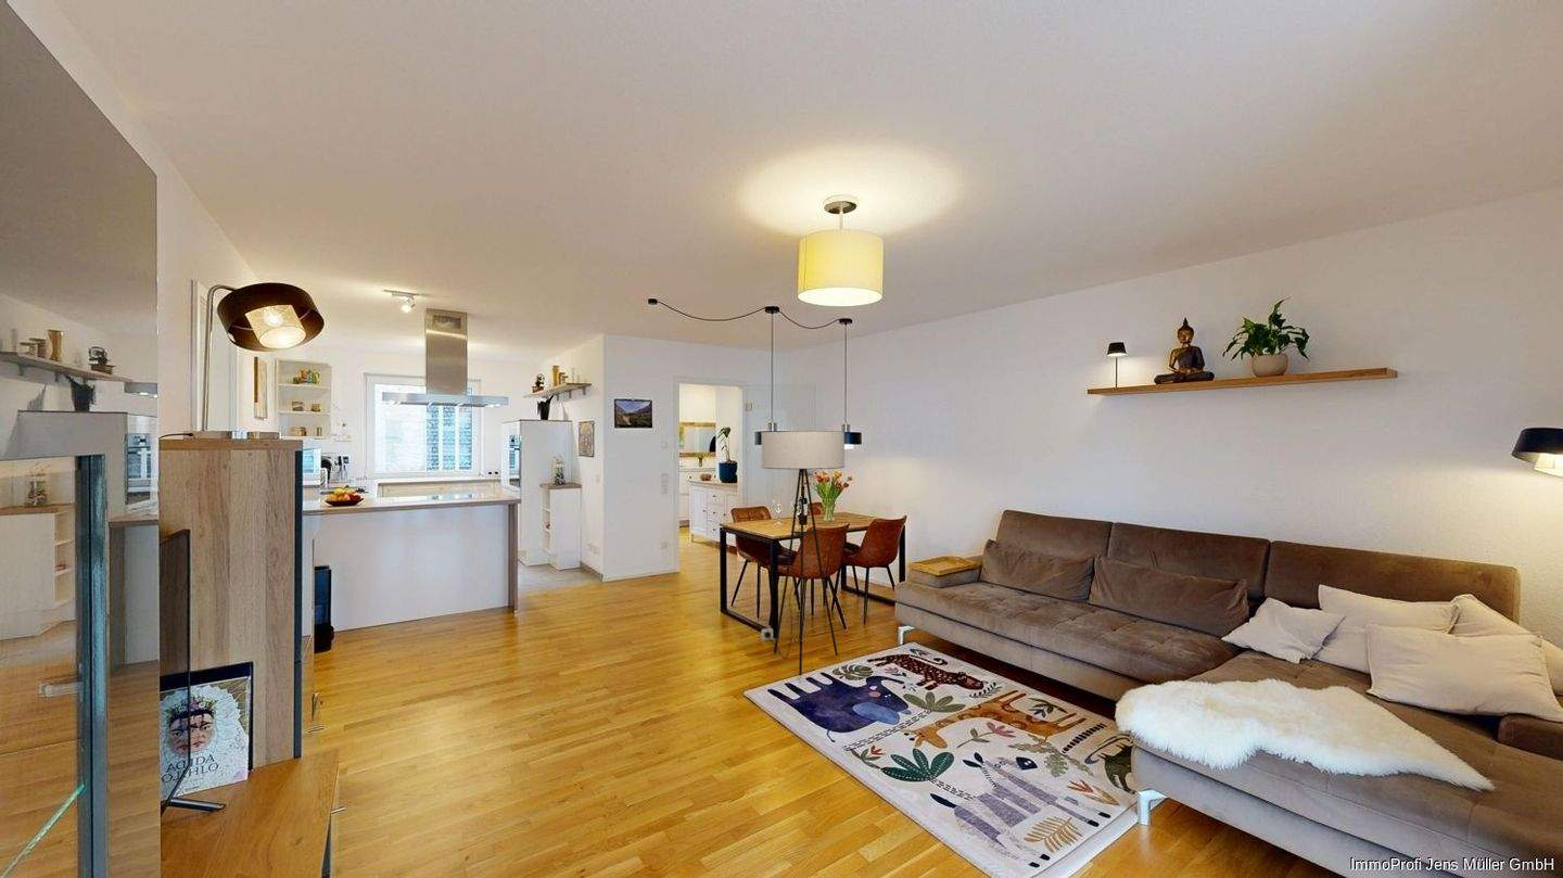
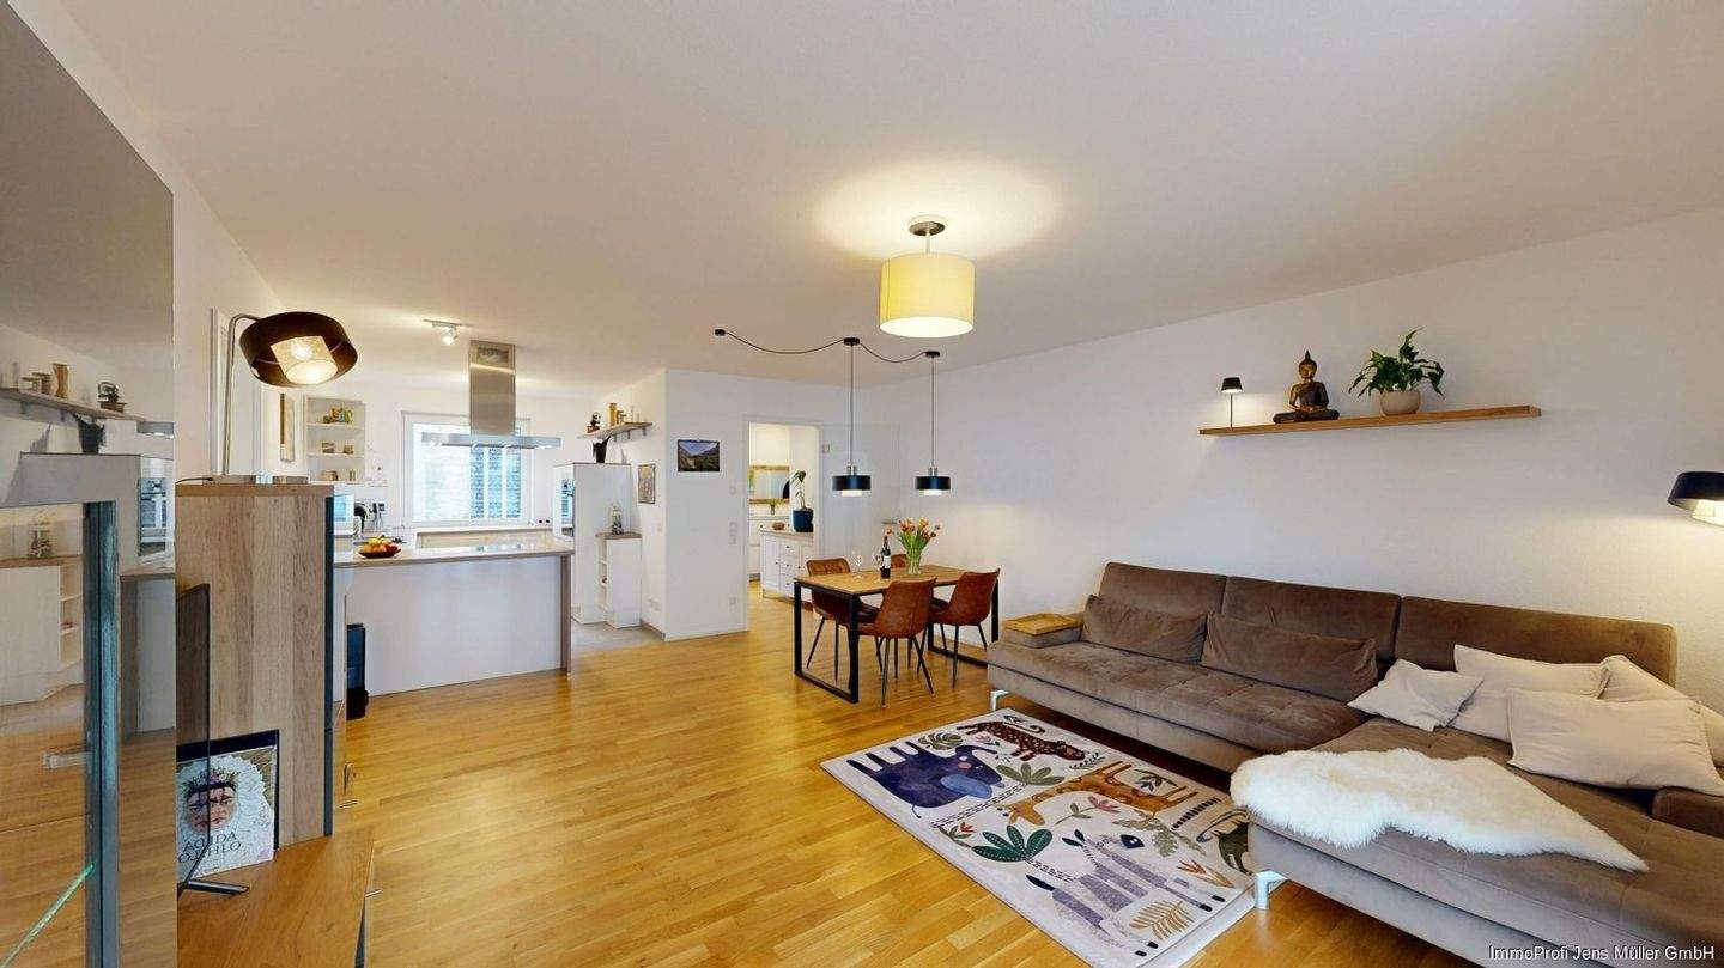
- floor lamp (801, 545)
